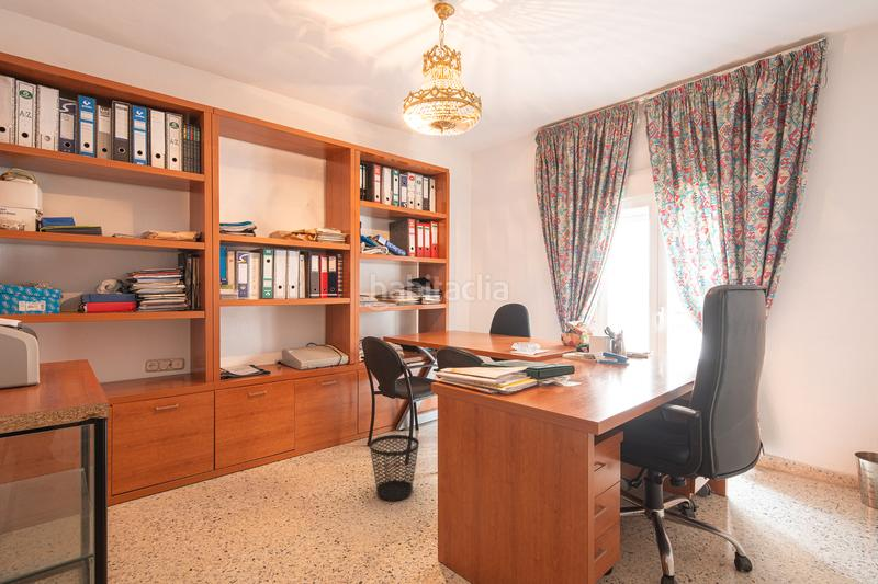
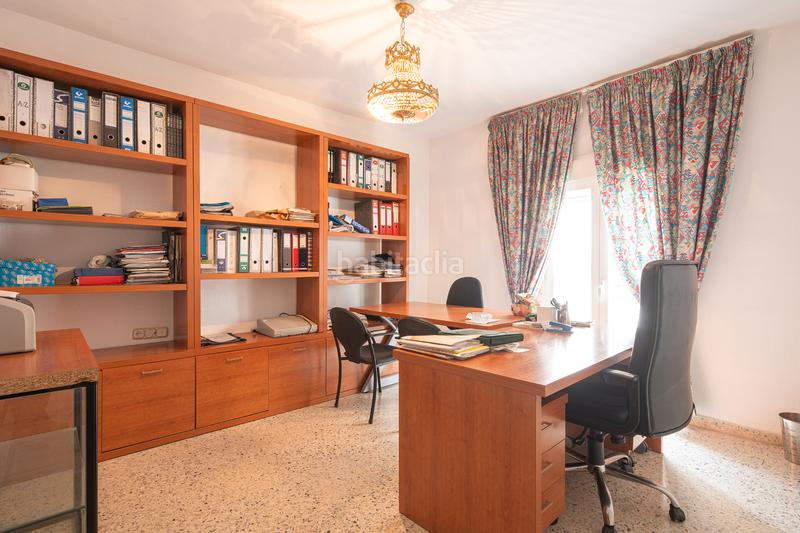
- wastebasket (394, 468)
